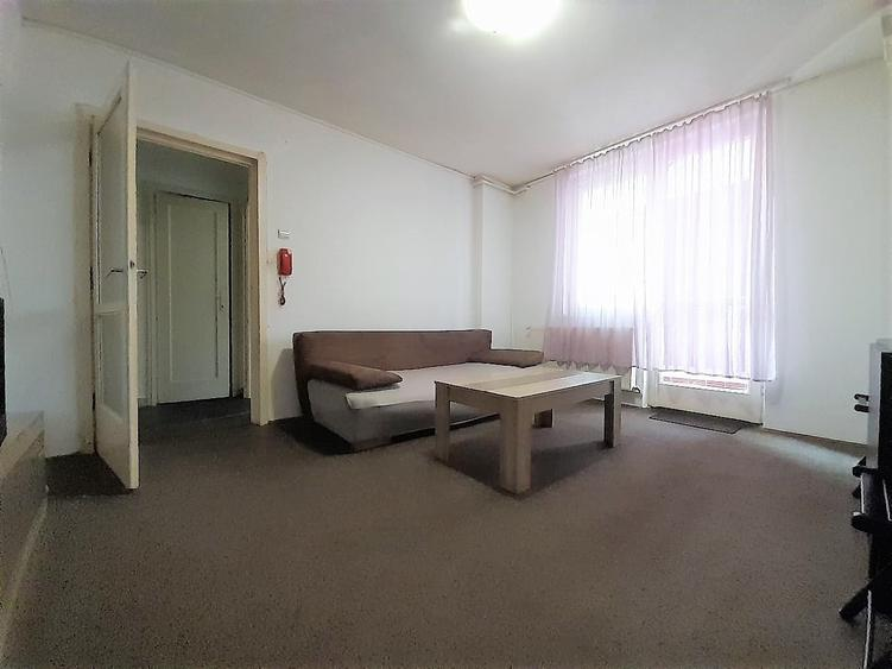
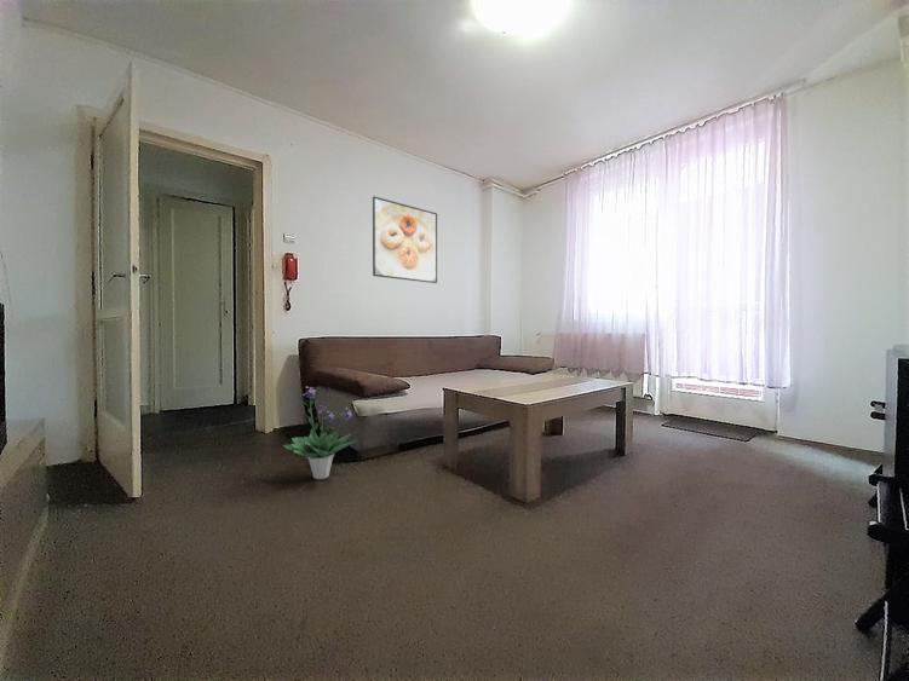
+ potted plant (321, 431)
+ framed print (407, 242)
